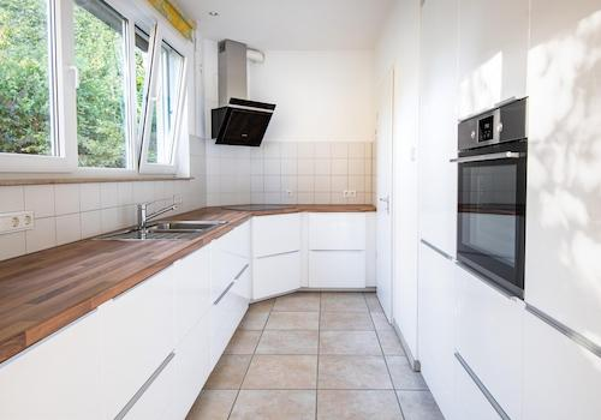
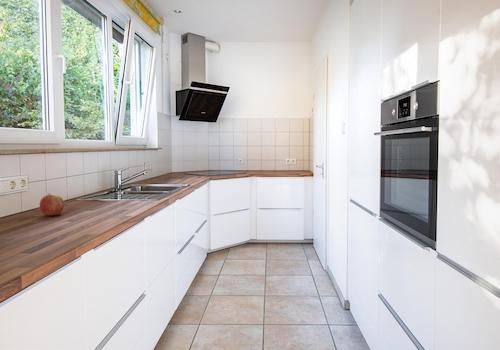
+ fruit (52, 204)
